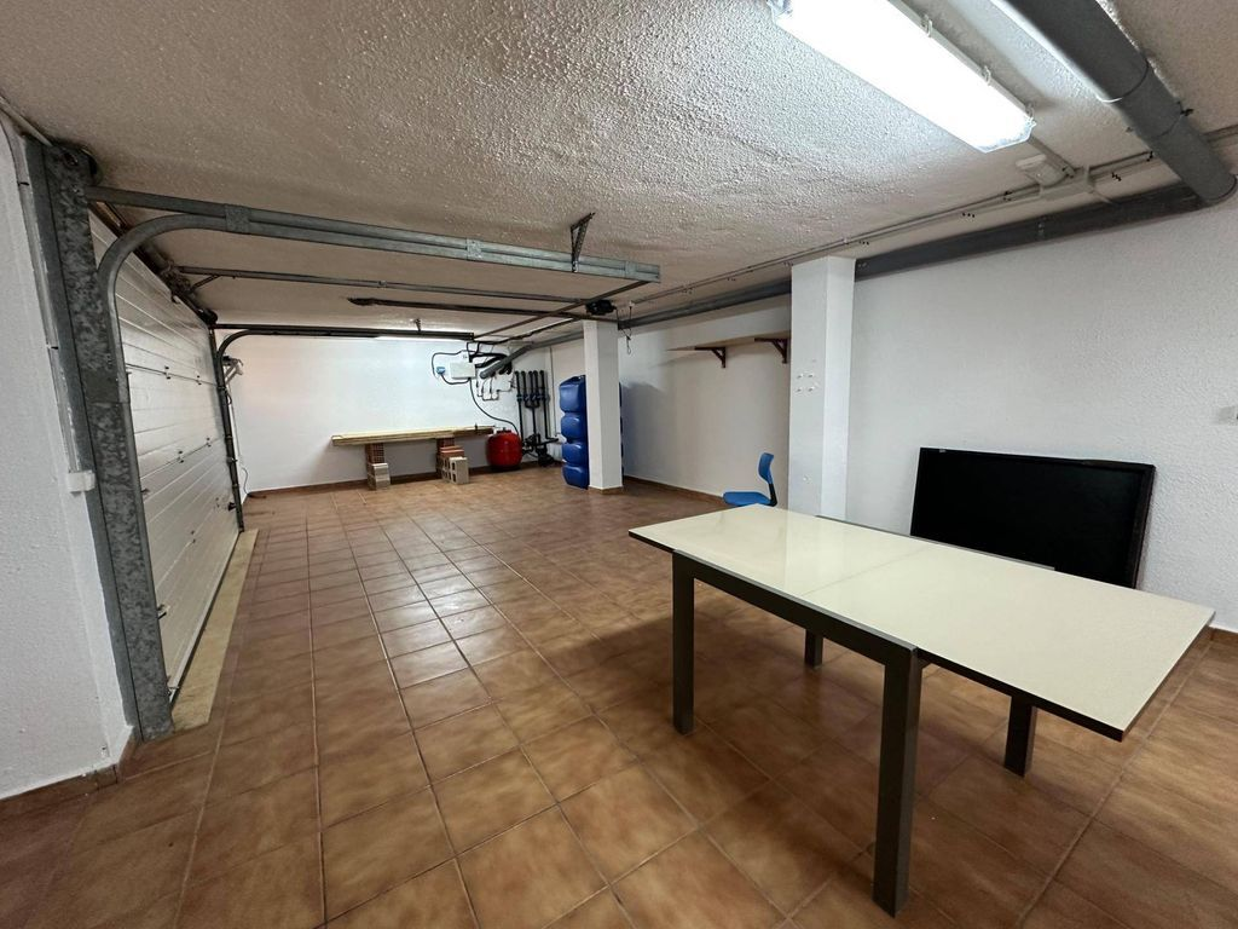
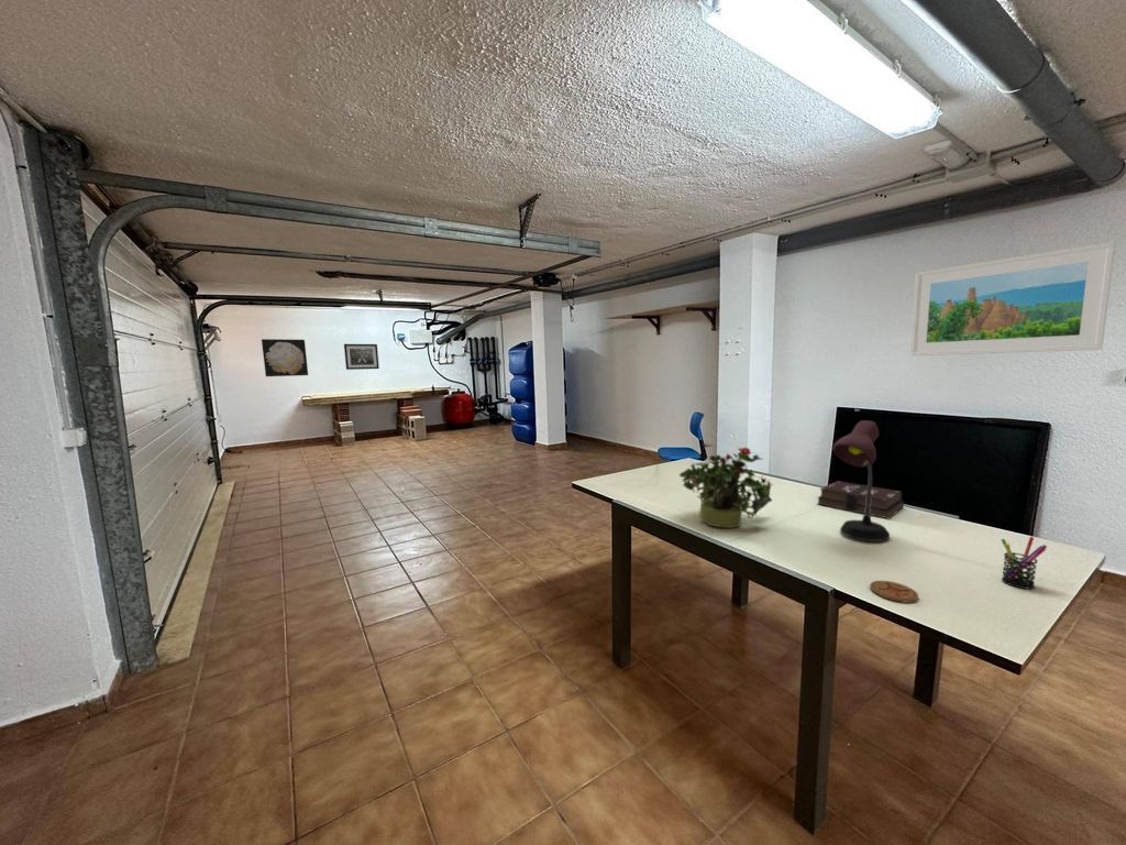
+ hardback book (859, 497)
+ potted plant (726, 481)
+ desk lamp (868, 480)
+ coaster (893, 591)
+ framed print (997, 306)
+ wall art (362, 356)
+ pen holder (1017, 559)
+ wall art (285, 358)
